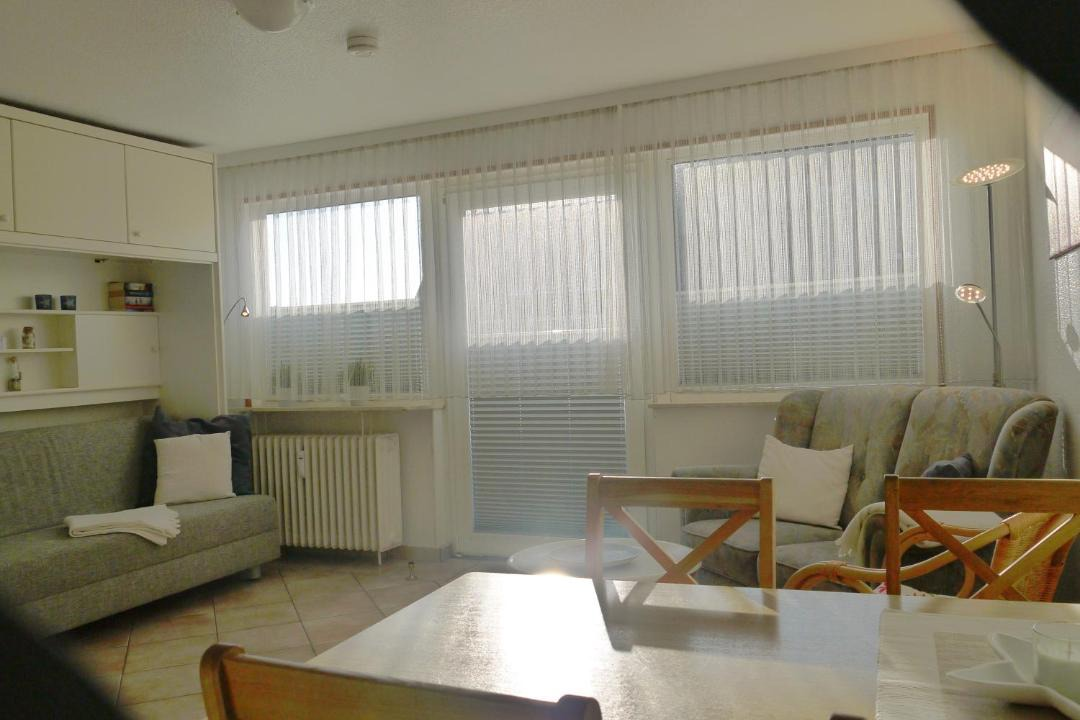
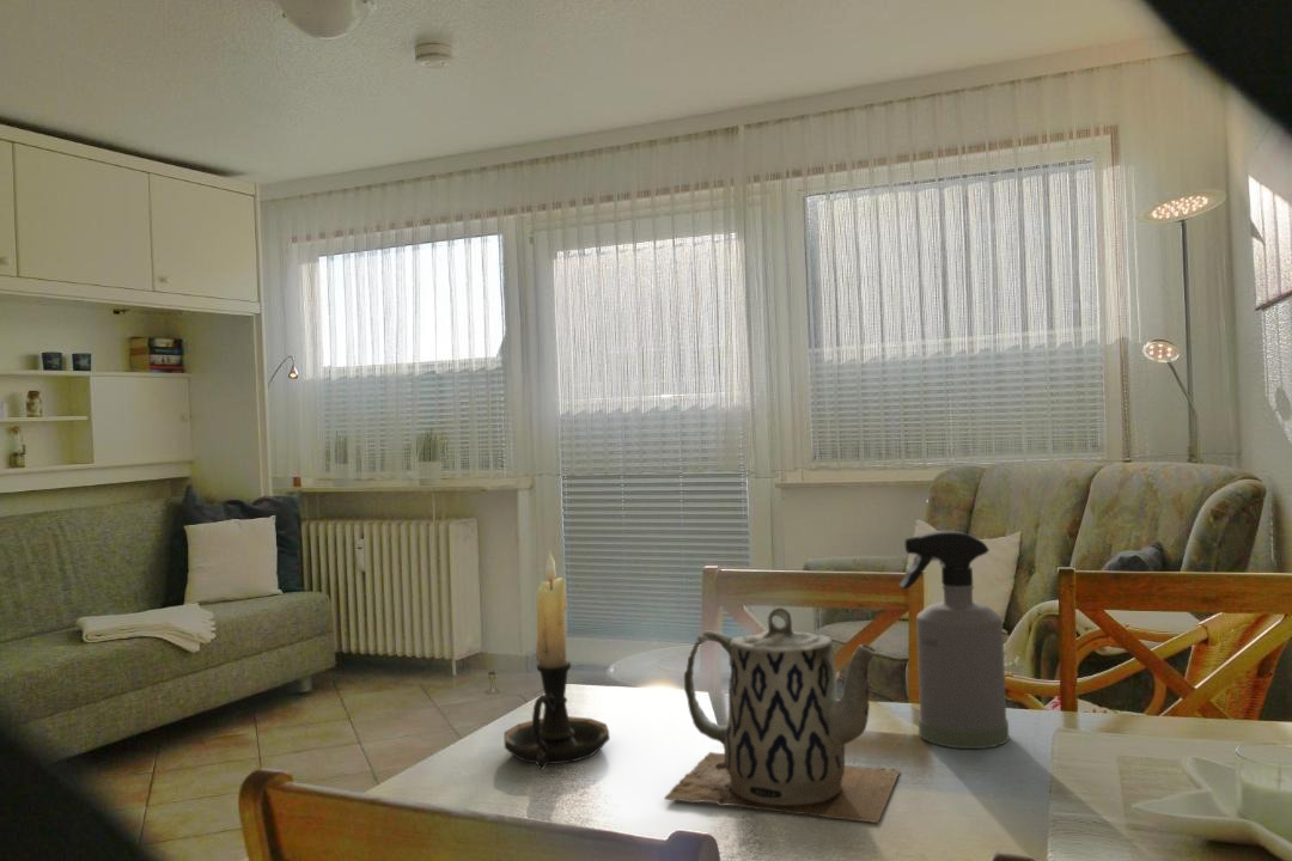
+ spray bottle (952, 633)
+ candle holder (549, 653)
+ teapot (781, 695)
